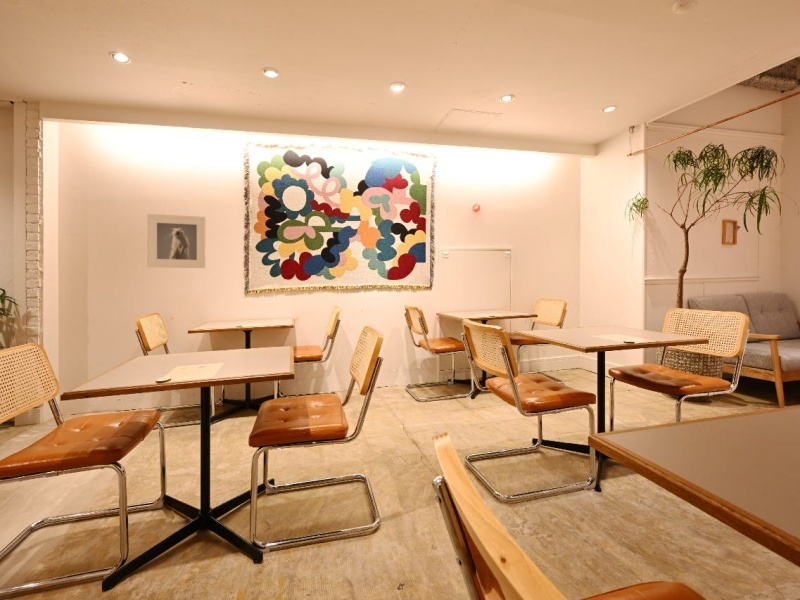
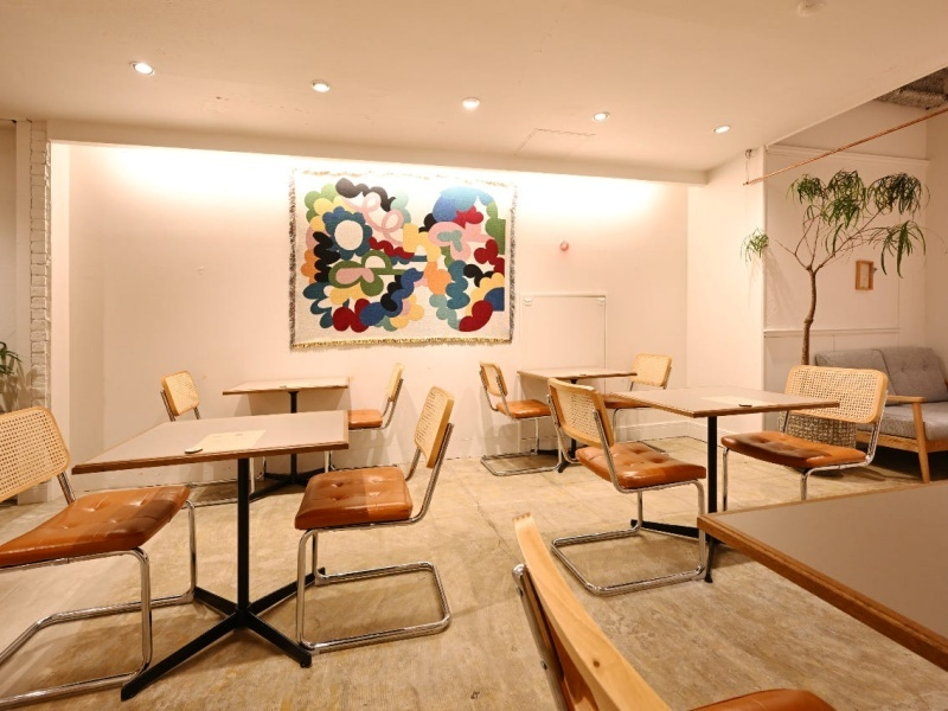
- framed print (177, 241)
